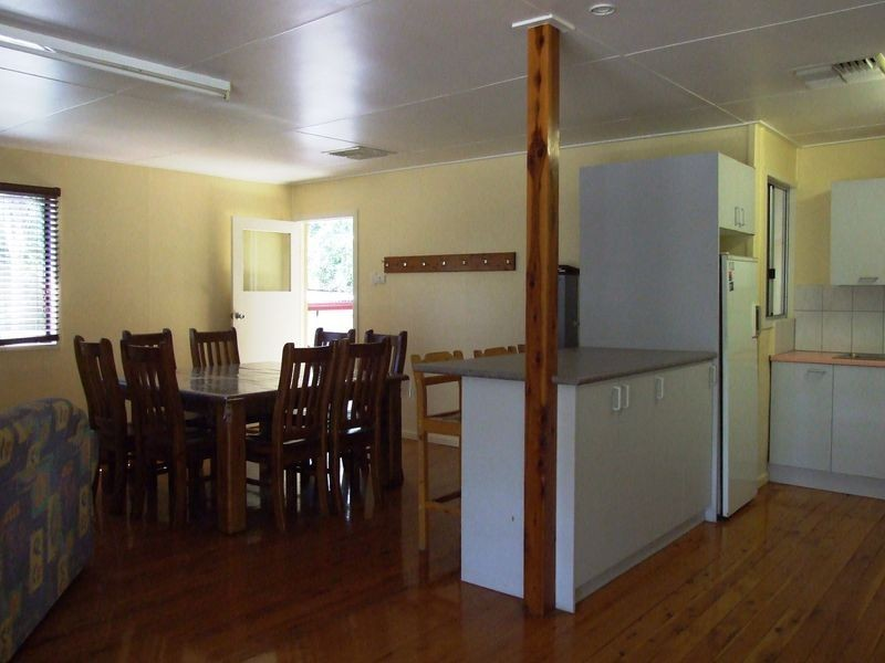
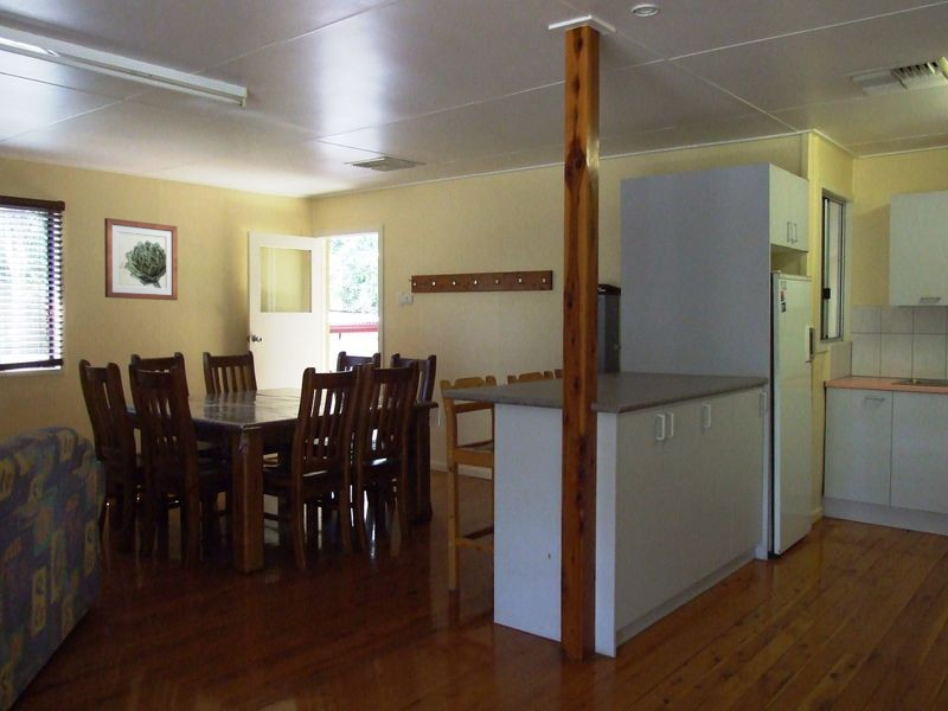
+ wall art (142, 261)
